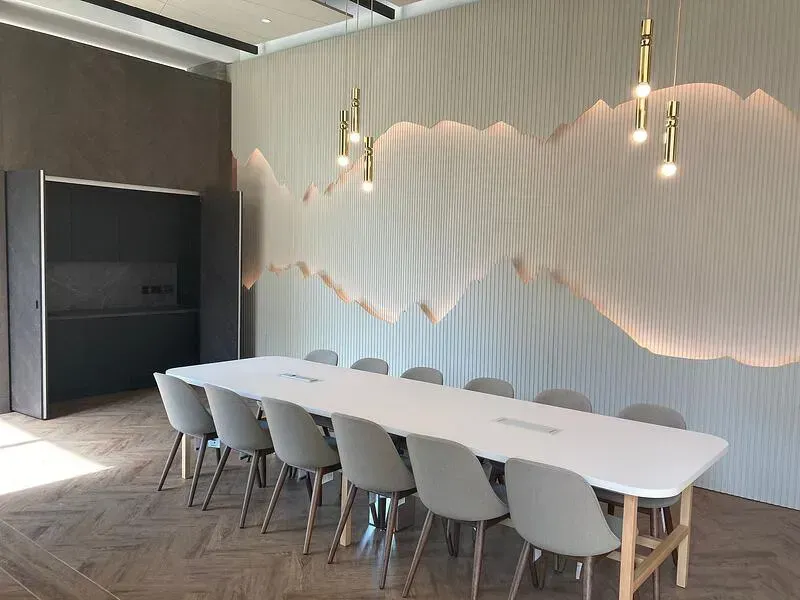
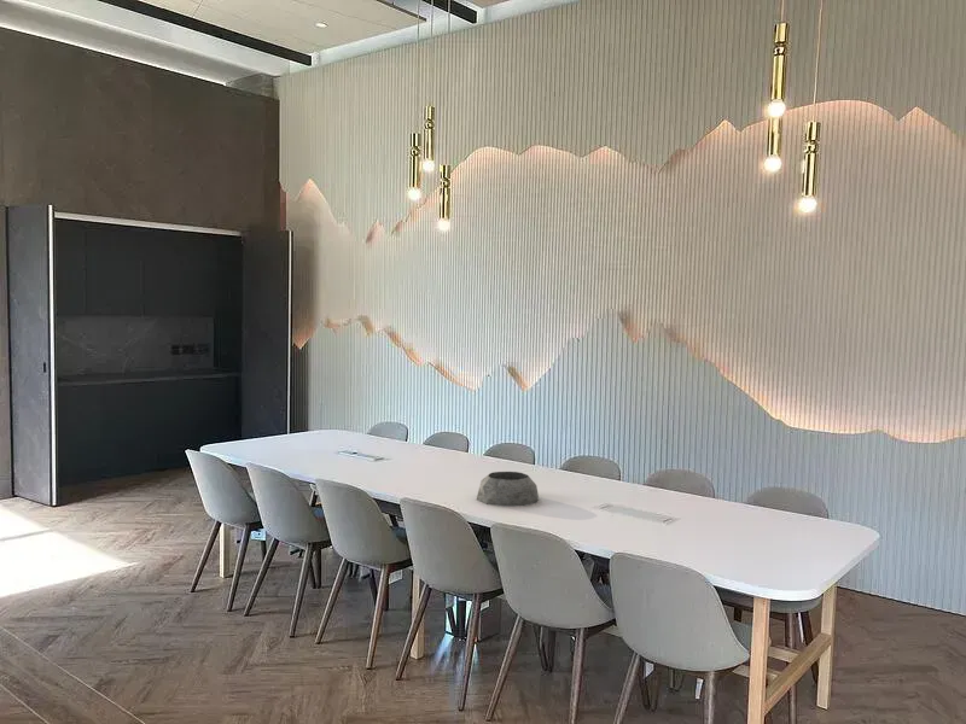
+ plant pot (507, 486)
